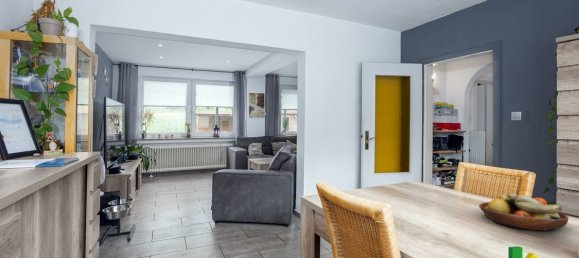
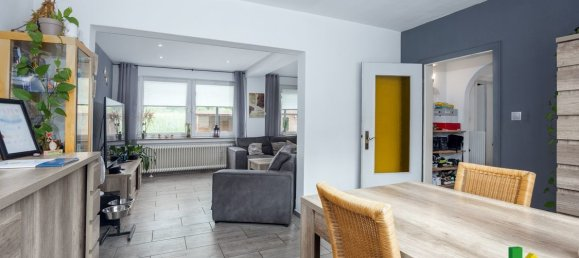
- fruit bowl (521, 207)
